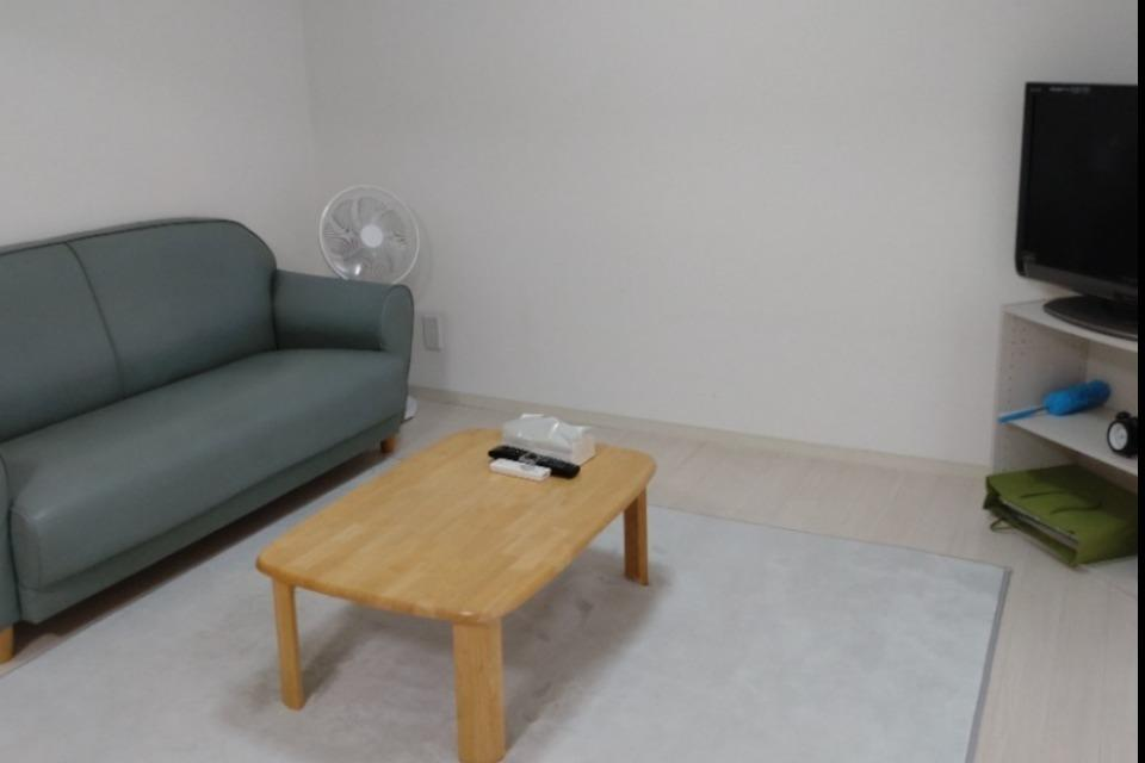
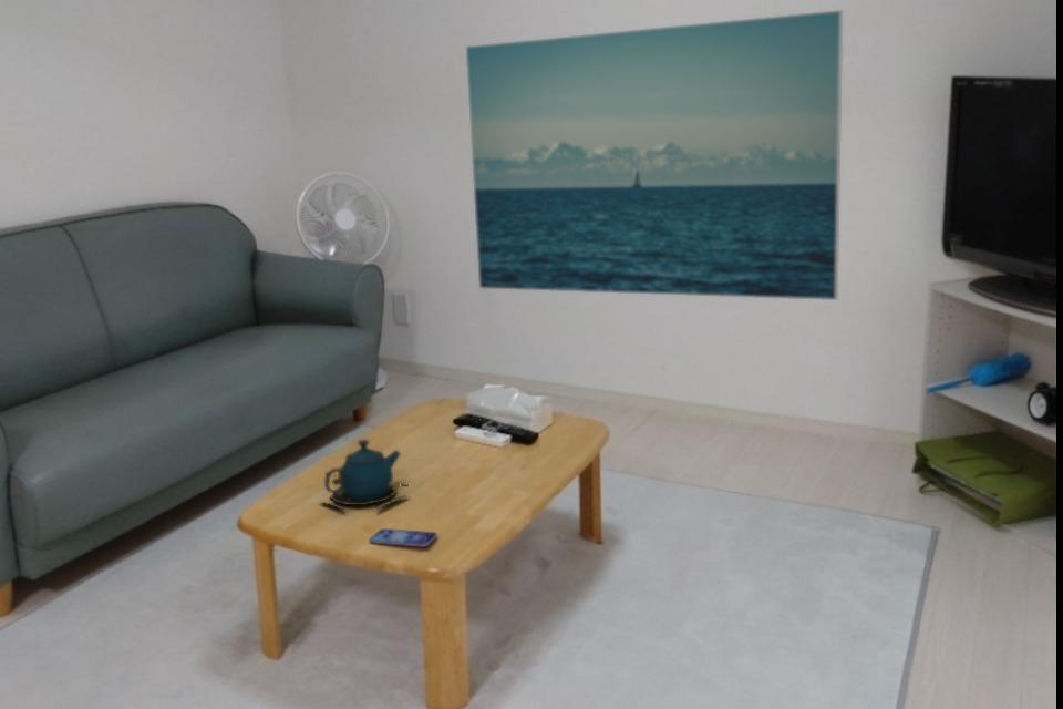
+ smartphone (403, 537)
+ teapot (361, 467)
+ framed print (640, 165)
